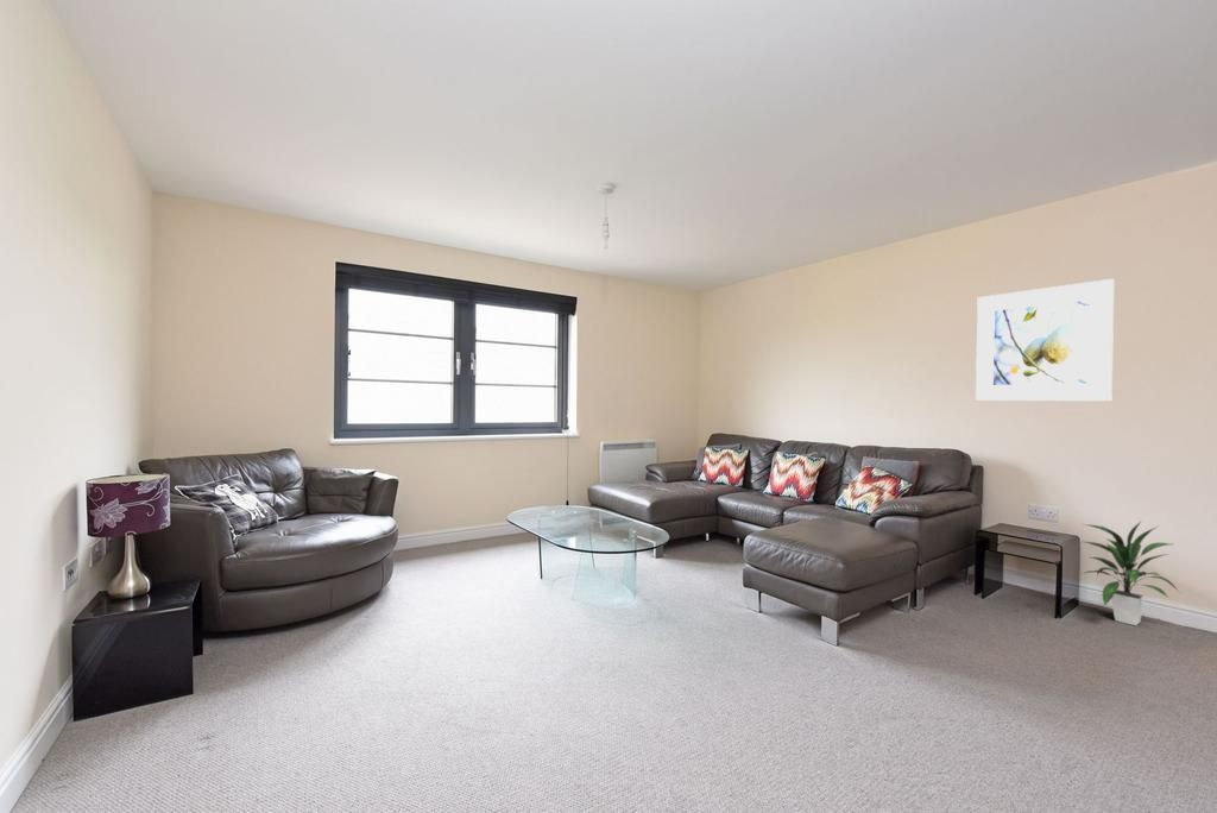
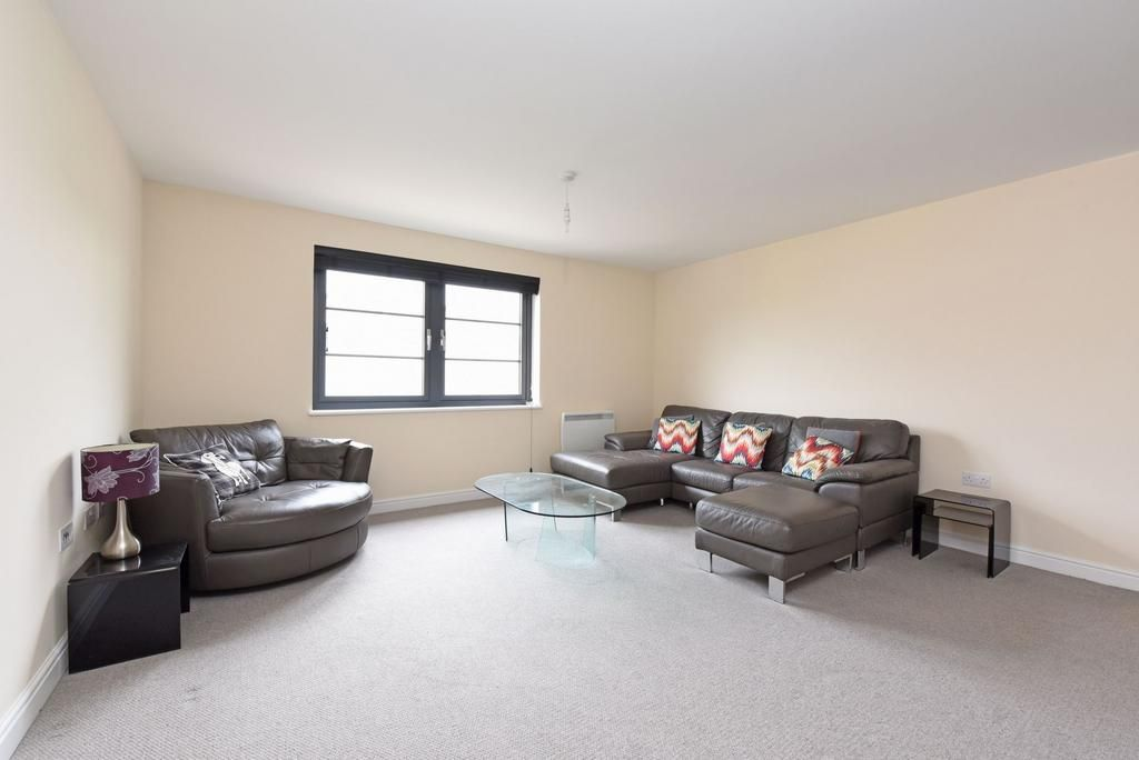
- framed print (1039, 345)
- indoor plant (1123, 569)
